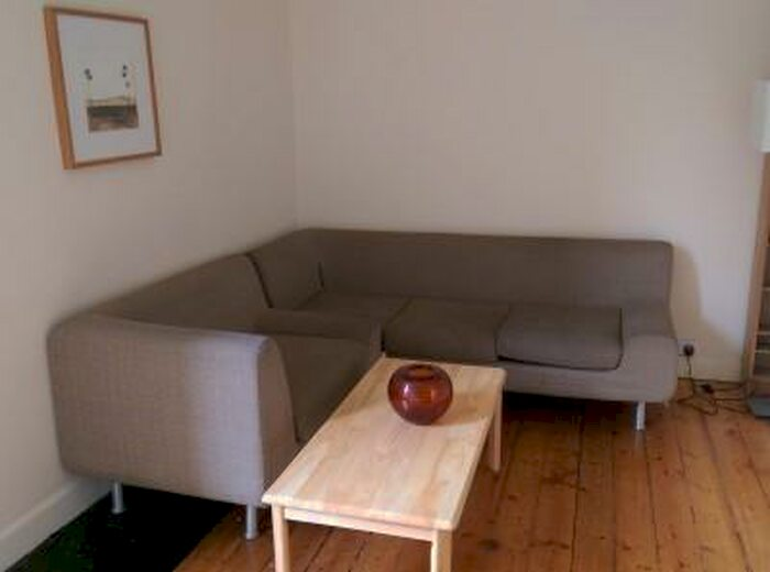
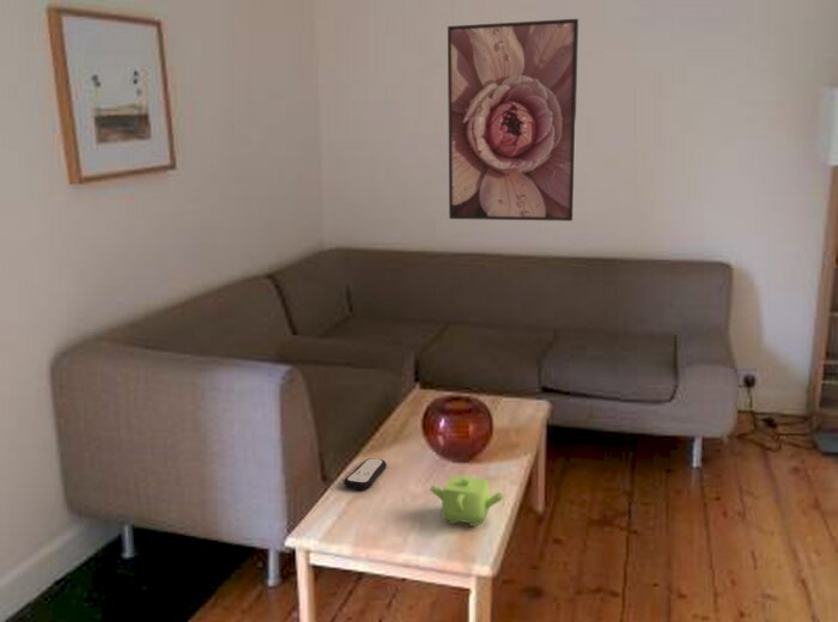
+ teapot (466, 498)
+ remote control (366, 472)
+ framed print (510, 123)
